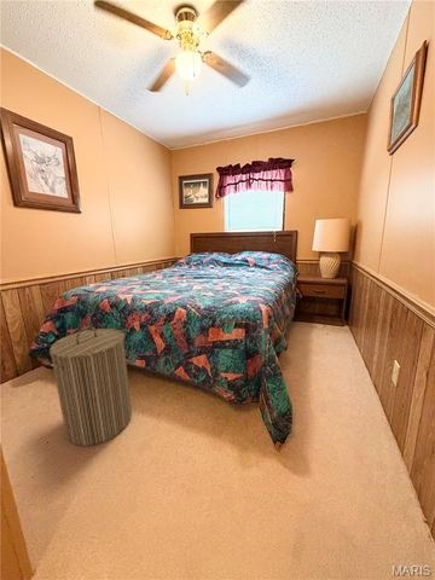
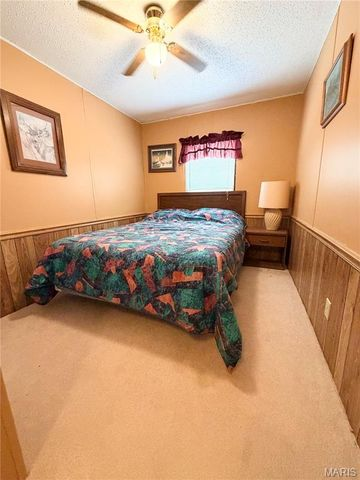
- laundry hamper (93, 376)
